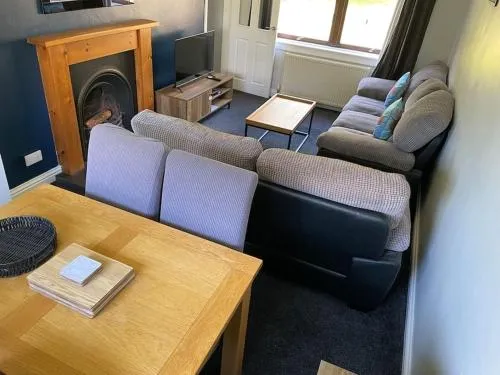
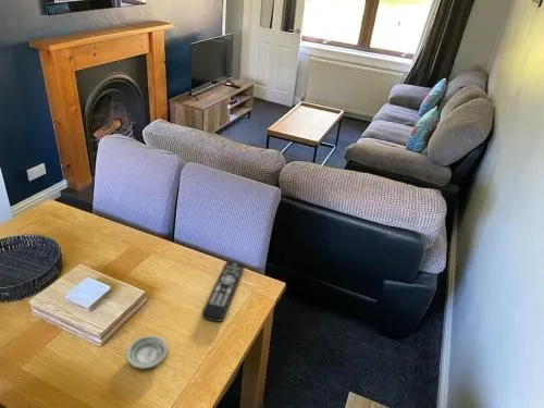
+ remote control (224, 288)
+ saucer (147, 354)
